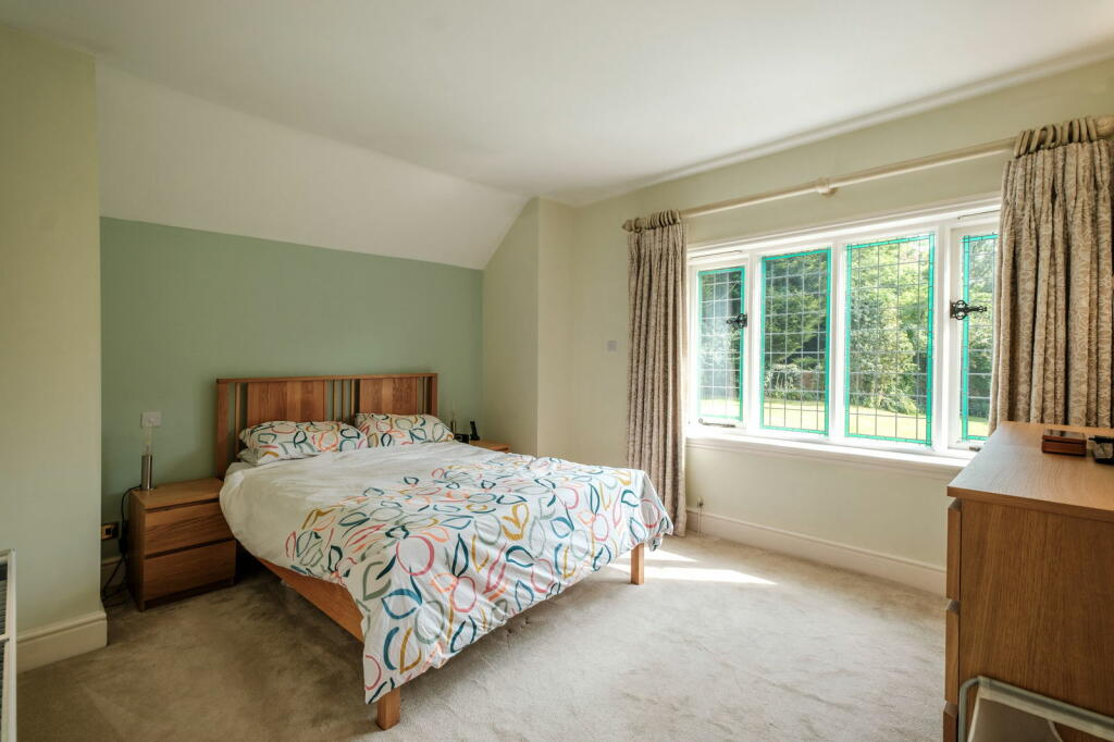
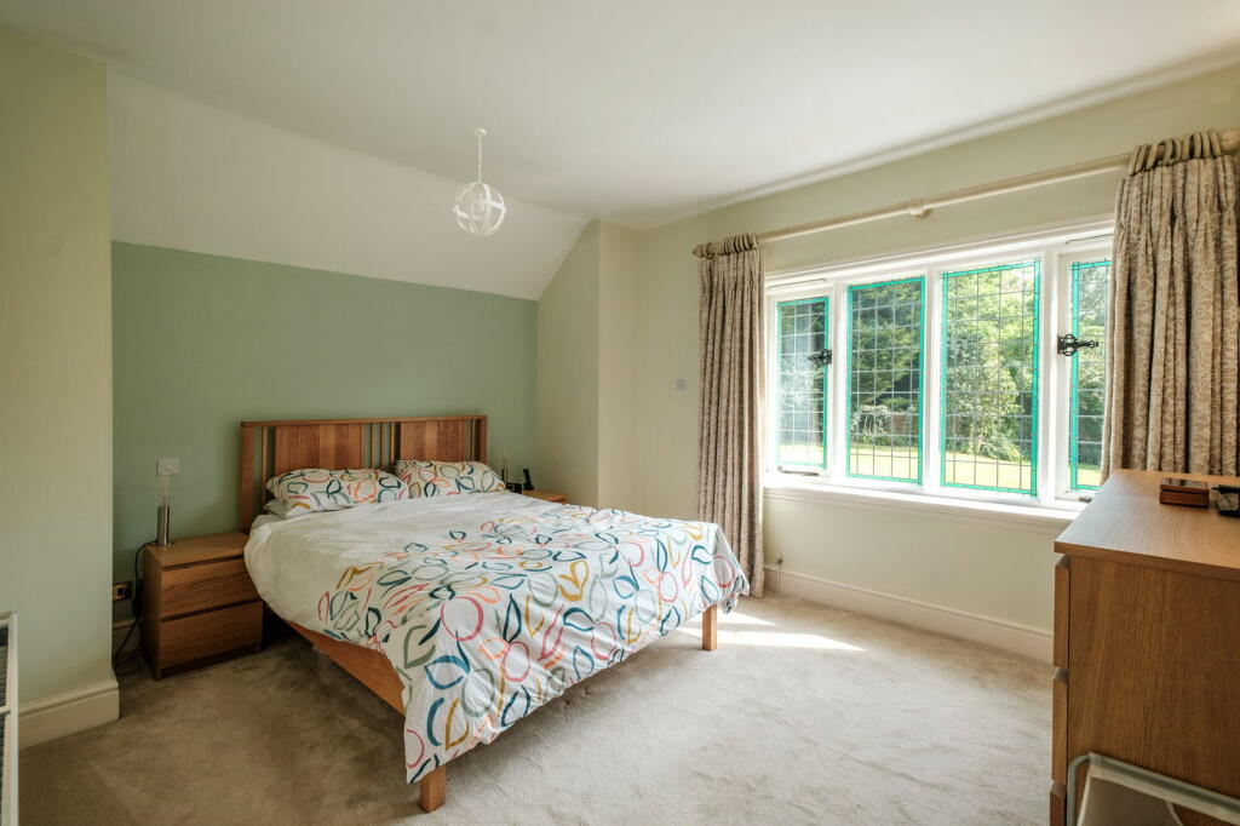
+ pendant light (480, 183)
